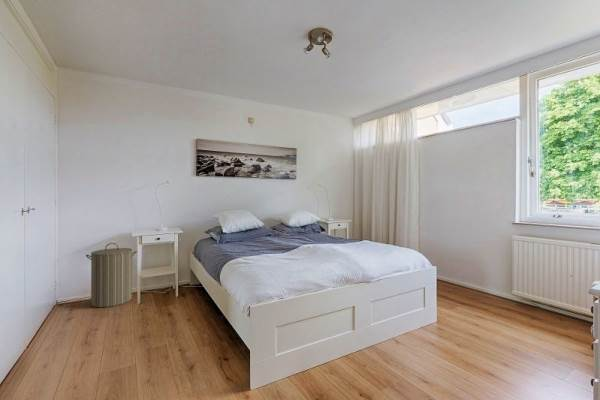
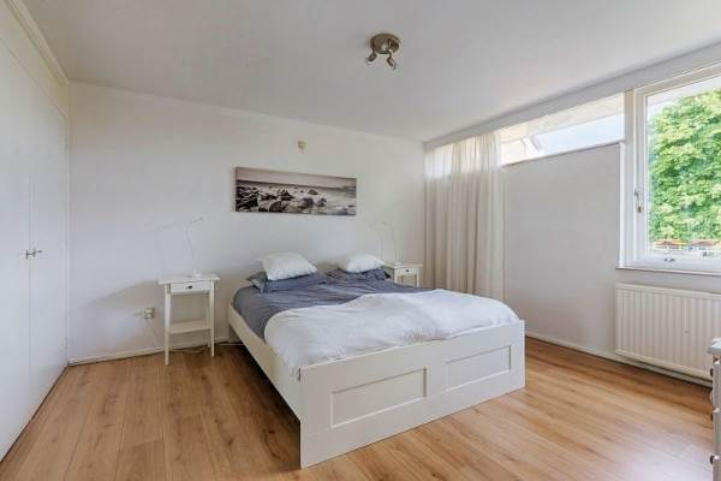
- laundry hamper (112, 271)
